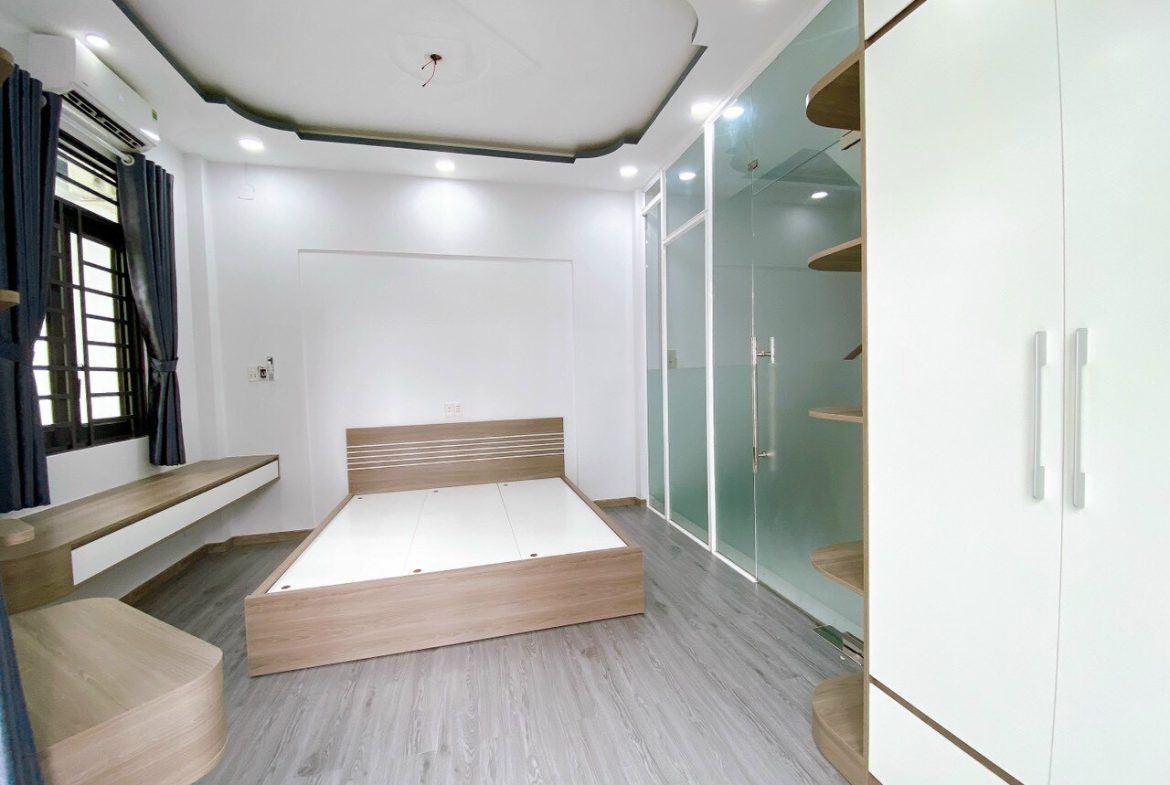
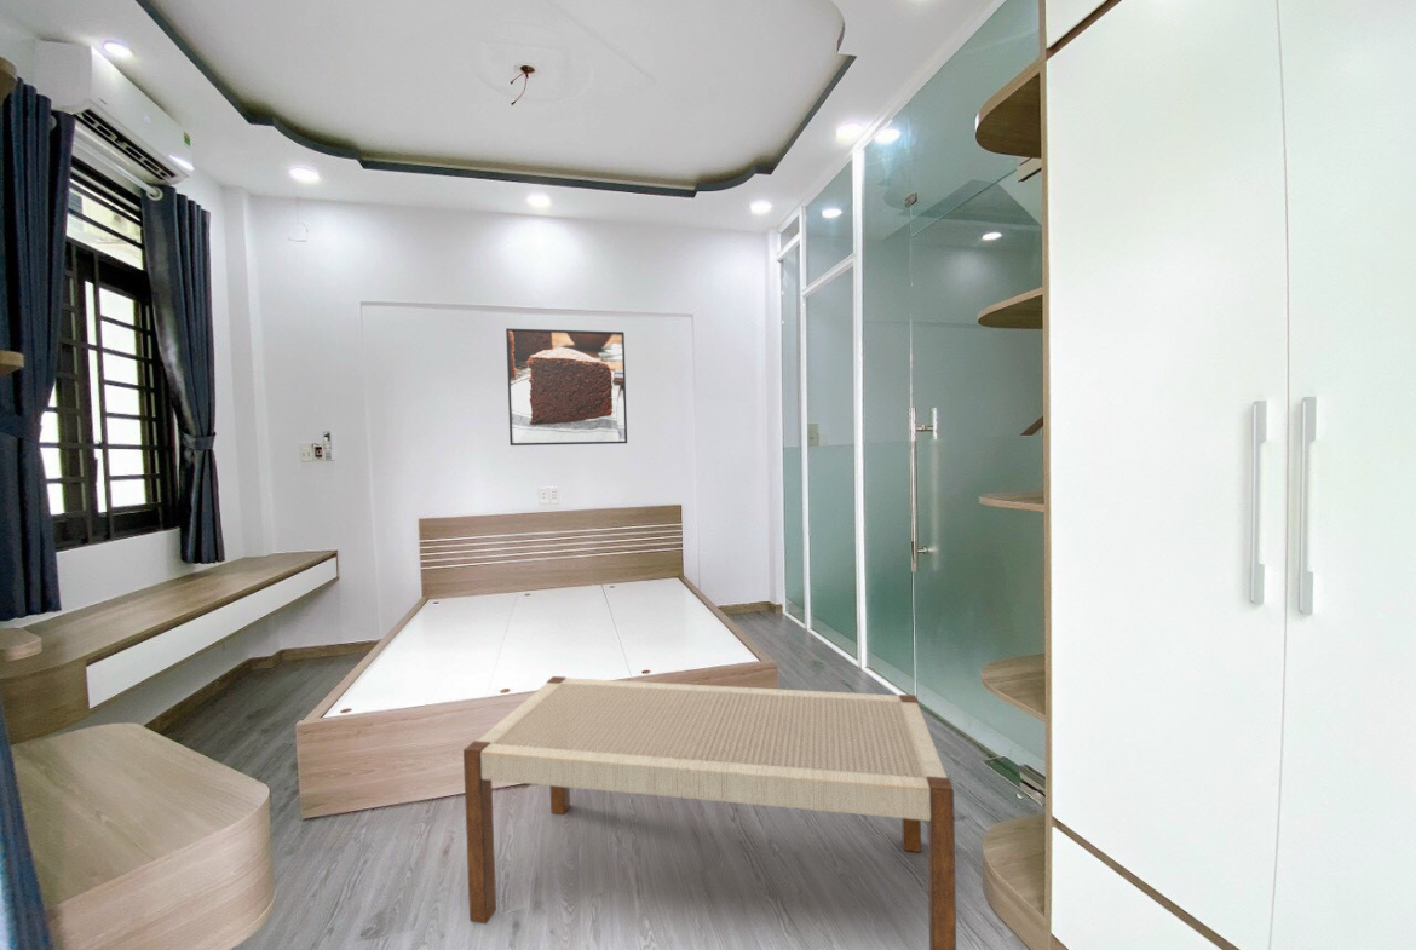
+ bench (709, 799)
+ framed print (568, 387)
